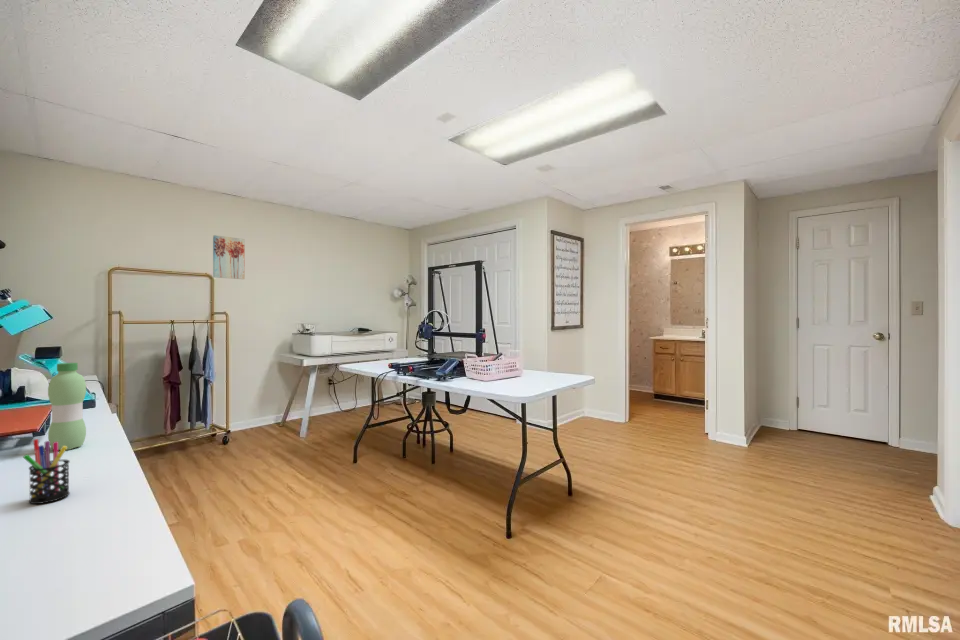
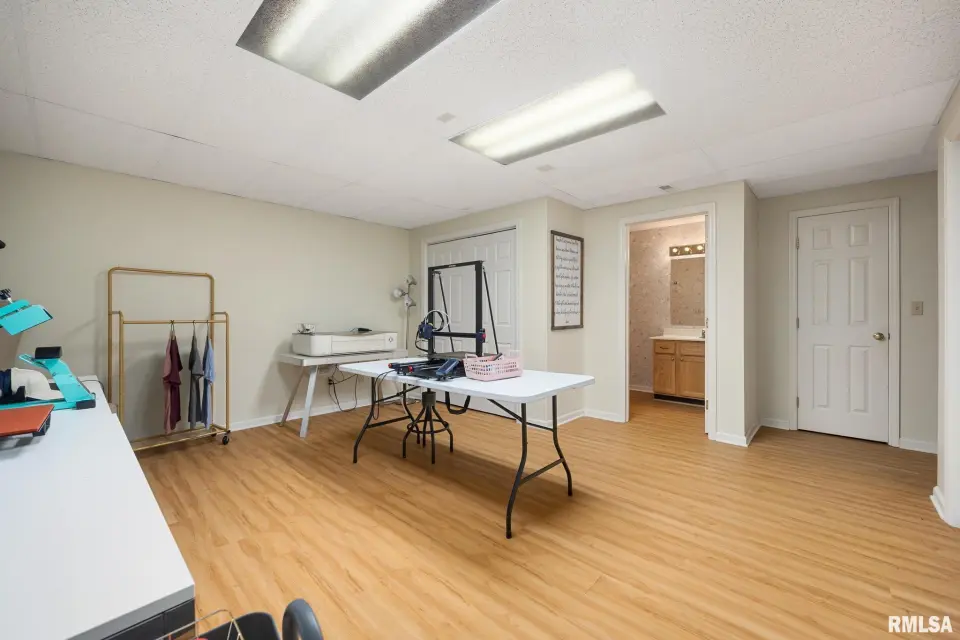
- wall art (229, 257)
- pen holder (44, 469)
- water bottle (67, 405)
